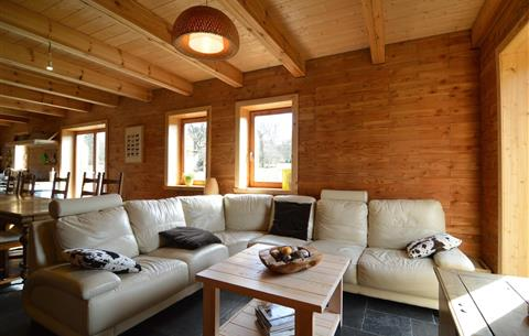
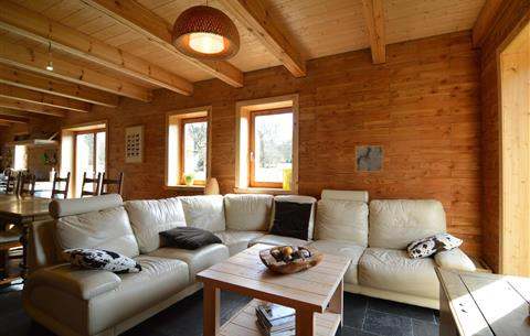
+ wall art (369, 159)
